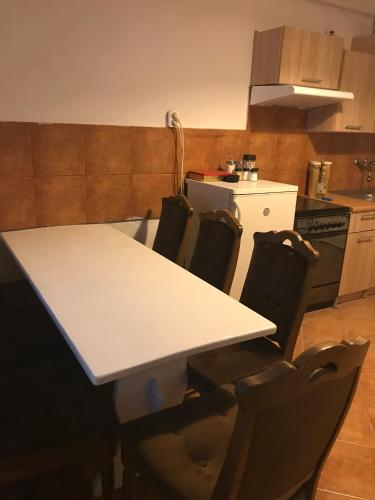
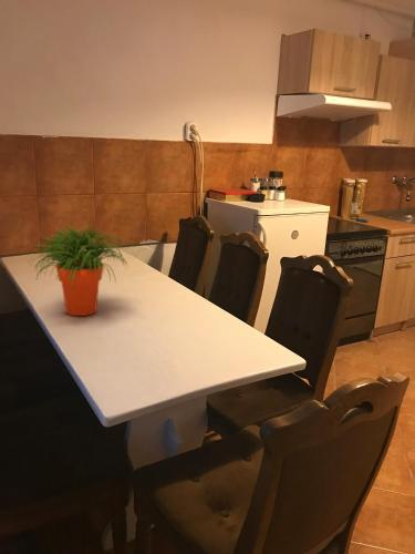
+ potted plant (79, 270)
